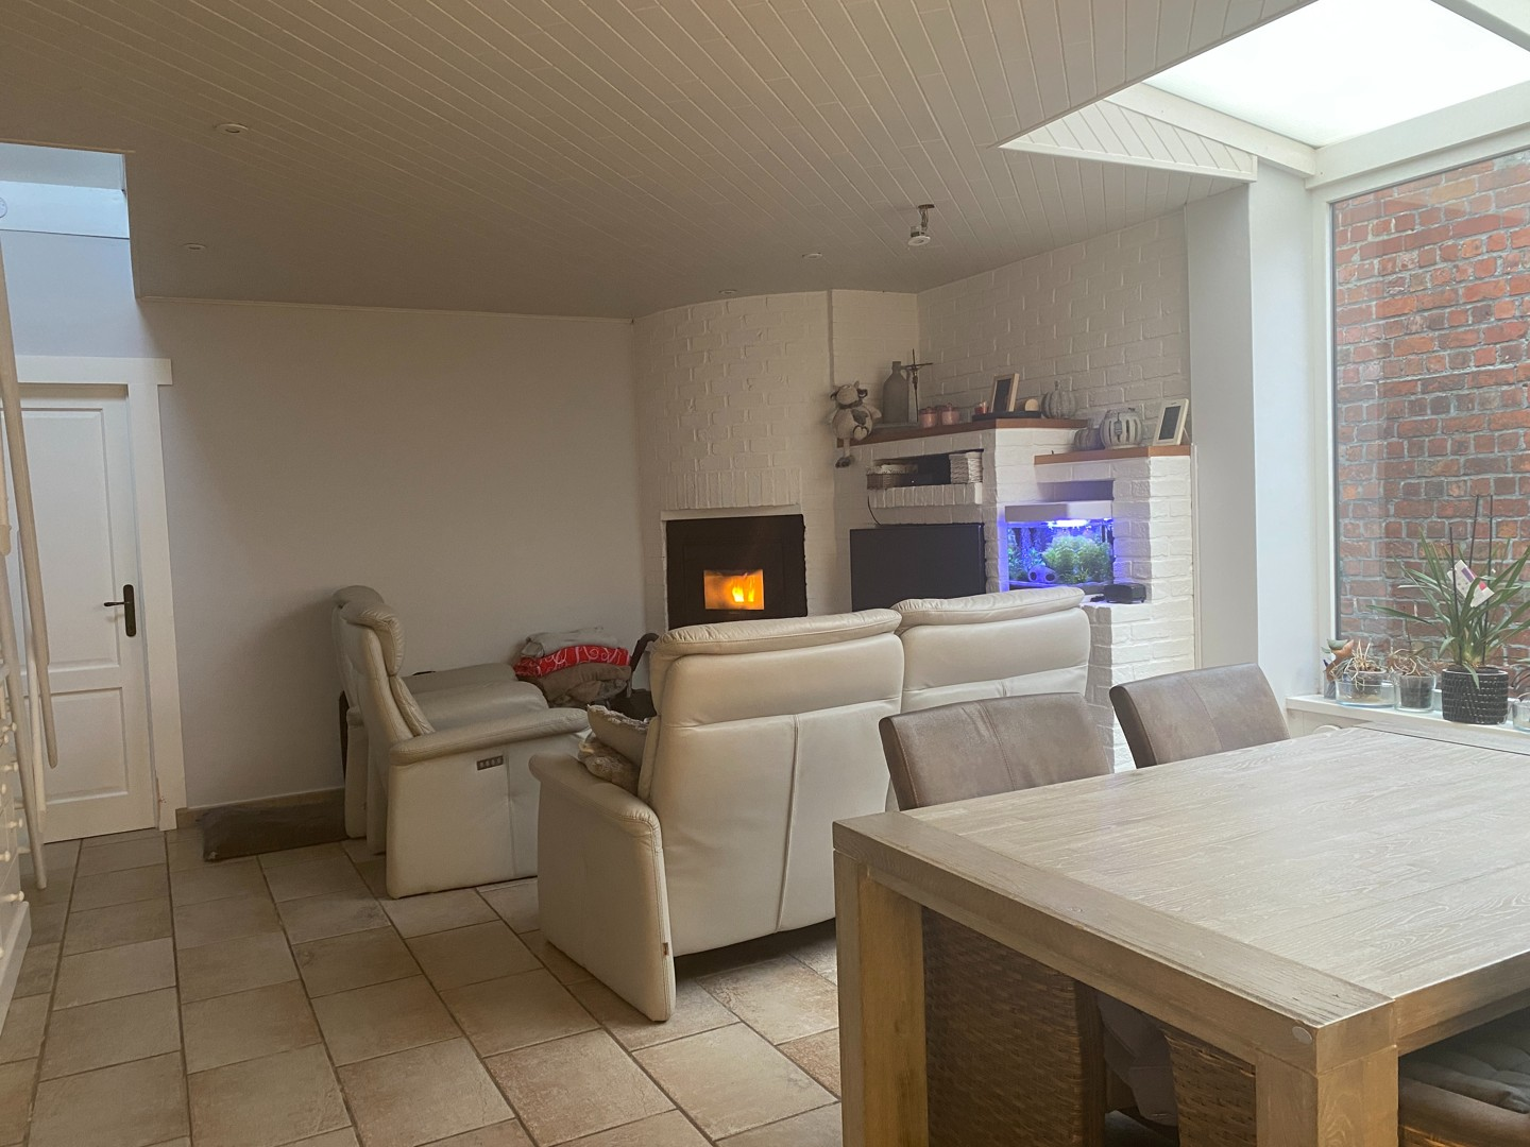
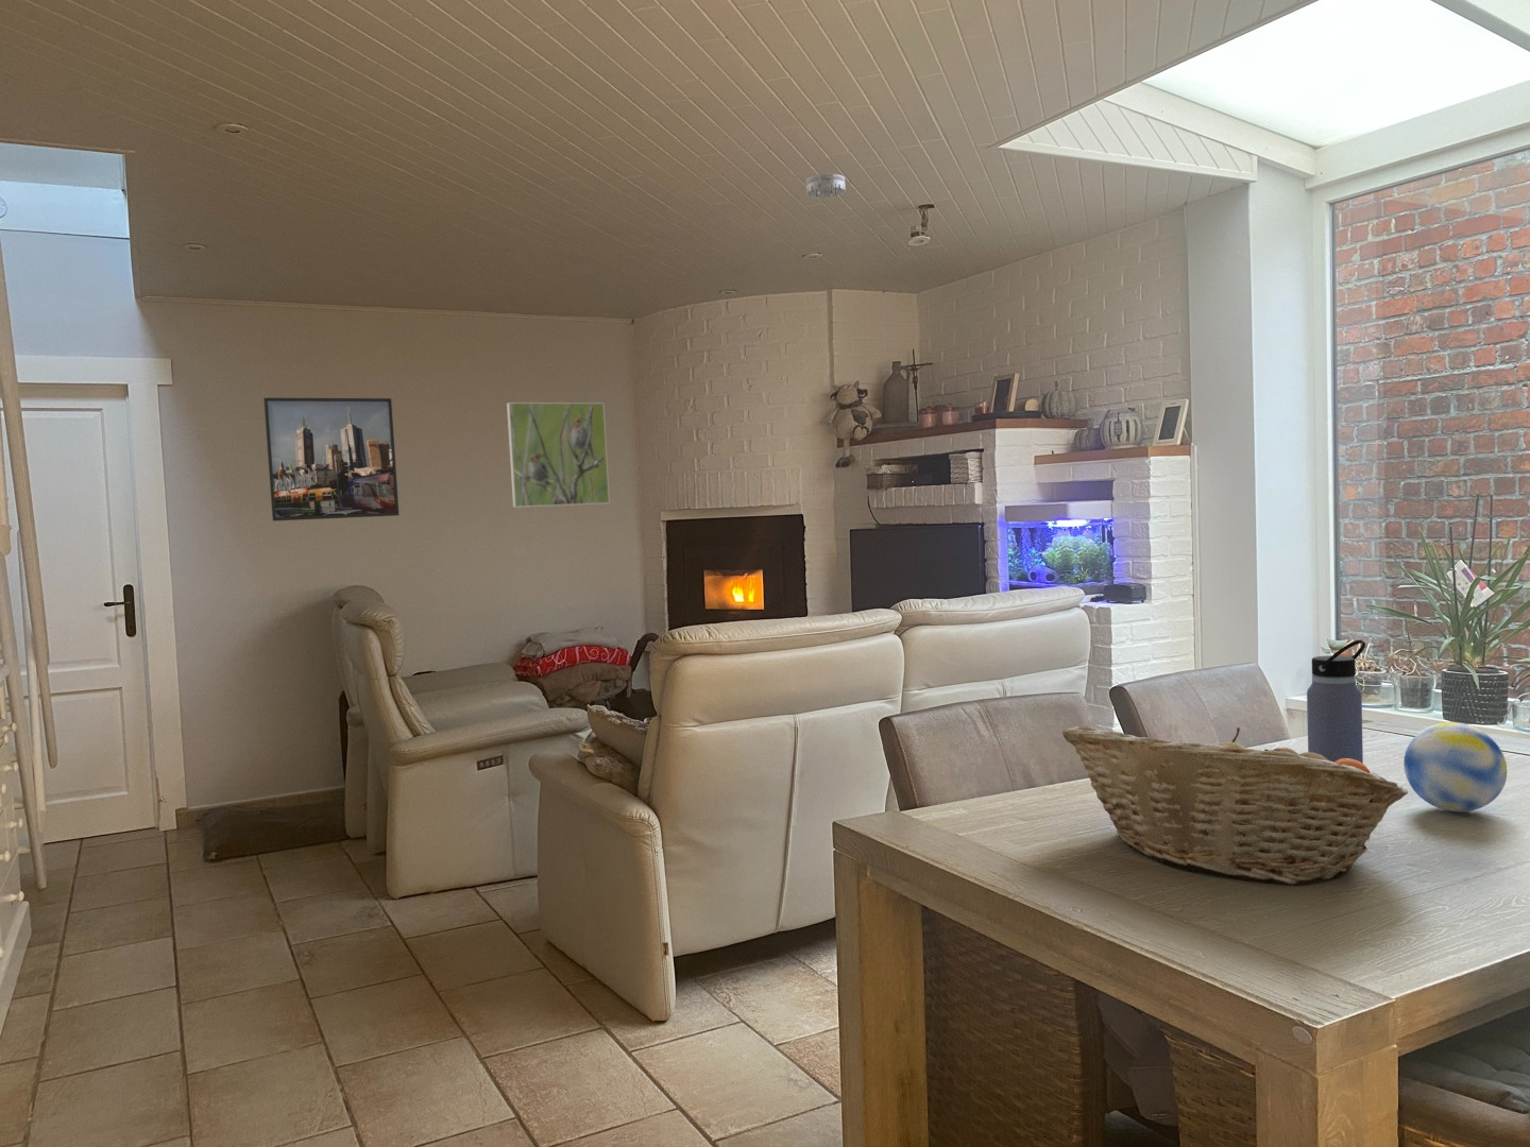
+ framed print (333, 458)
+ fruit basket (1222, 784)
+ smoke detector (825, 184)
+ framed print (559, 453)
+ decorative ball (1453, 766)
+ water bottle (1336, 712)
